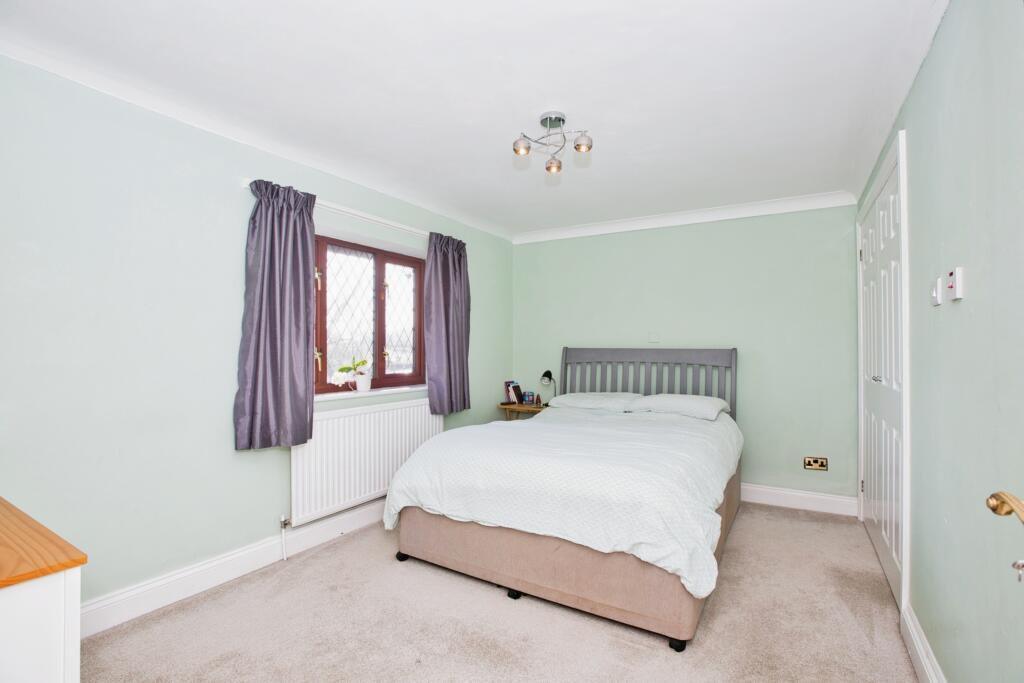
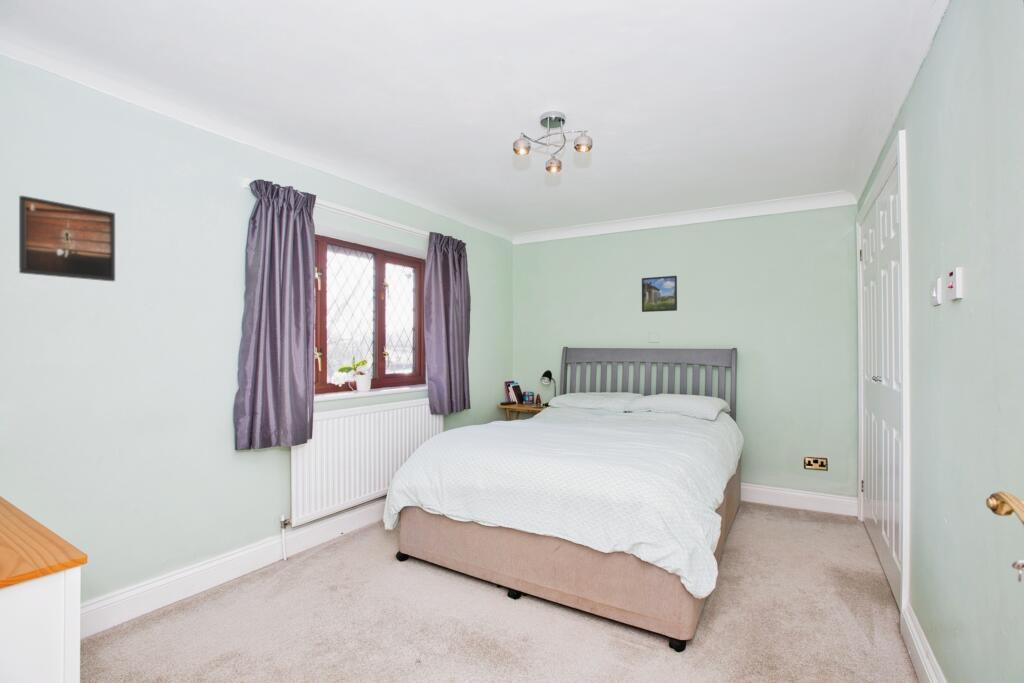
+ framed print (70, 241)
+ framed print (659, 294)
